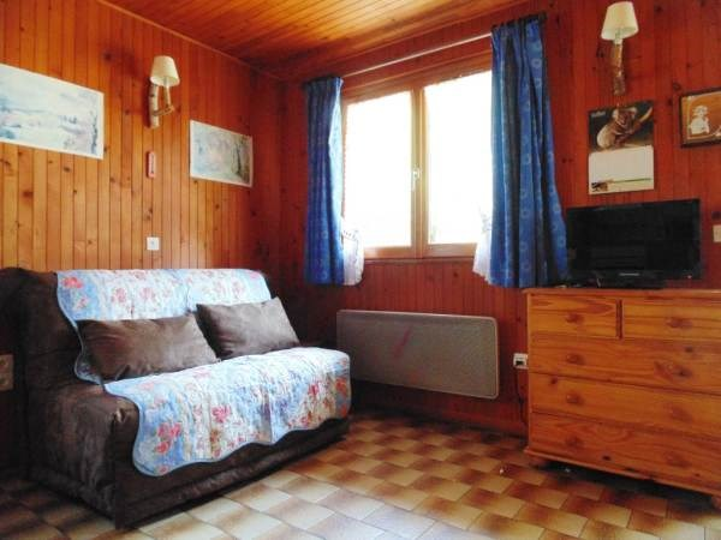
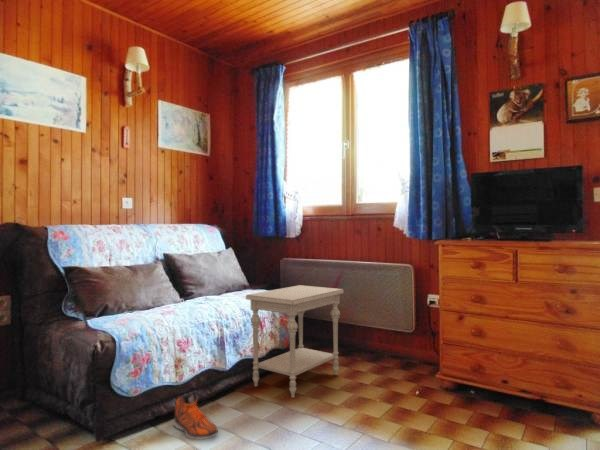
+ sneaker (193, 413)
+ side table (295, 334)
